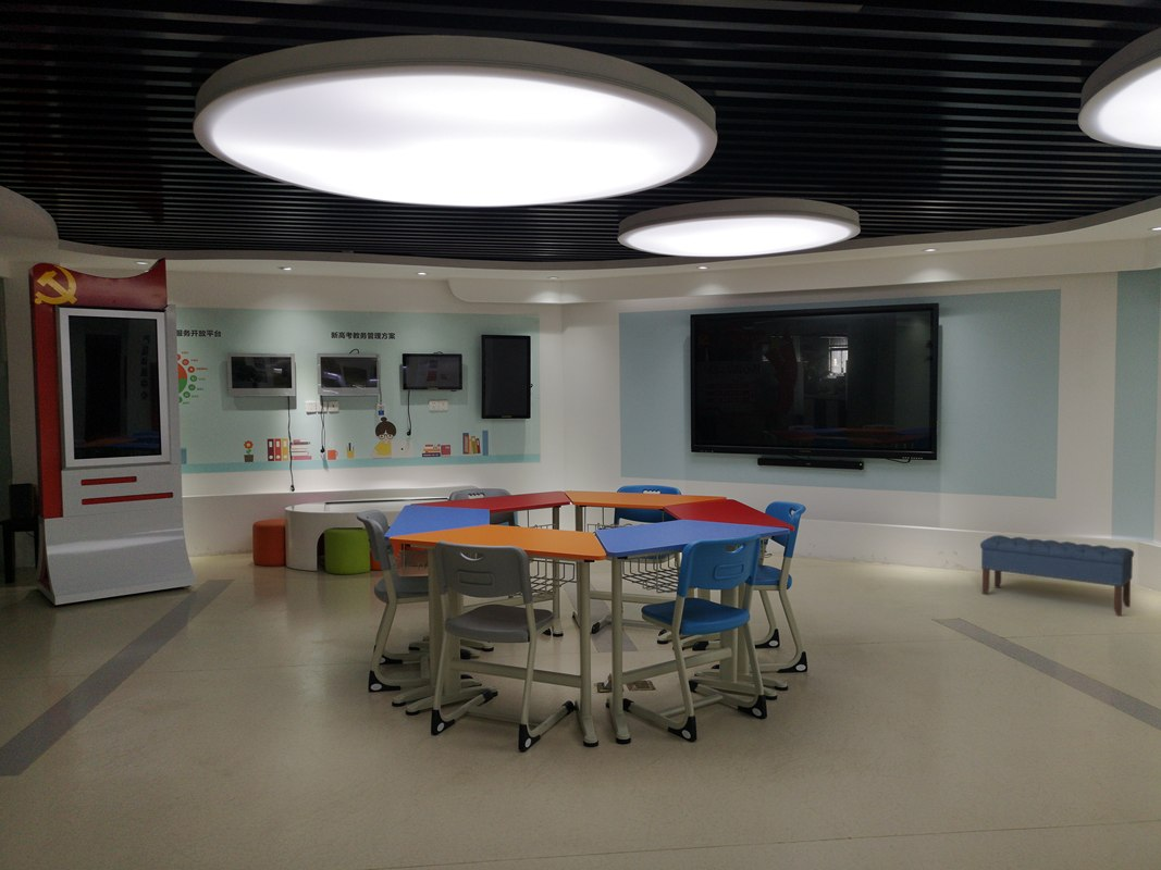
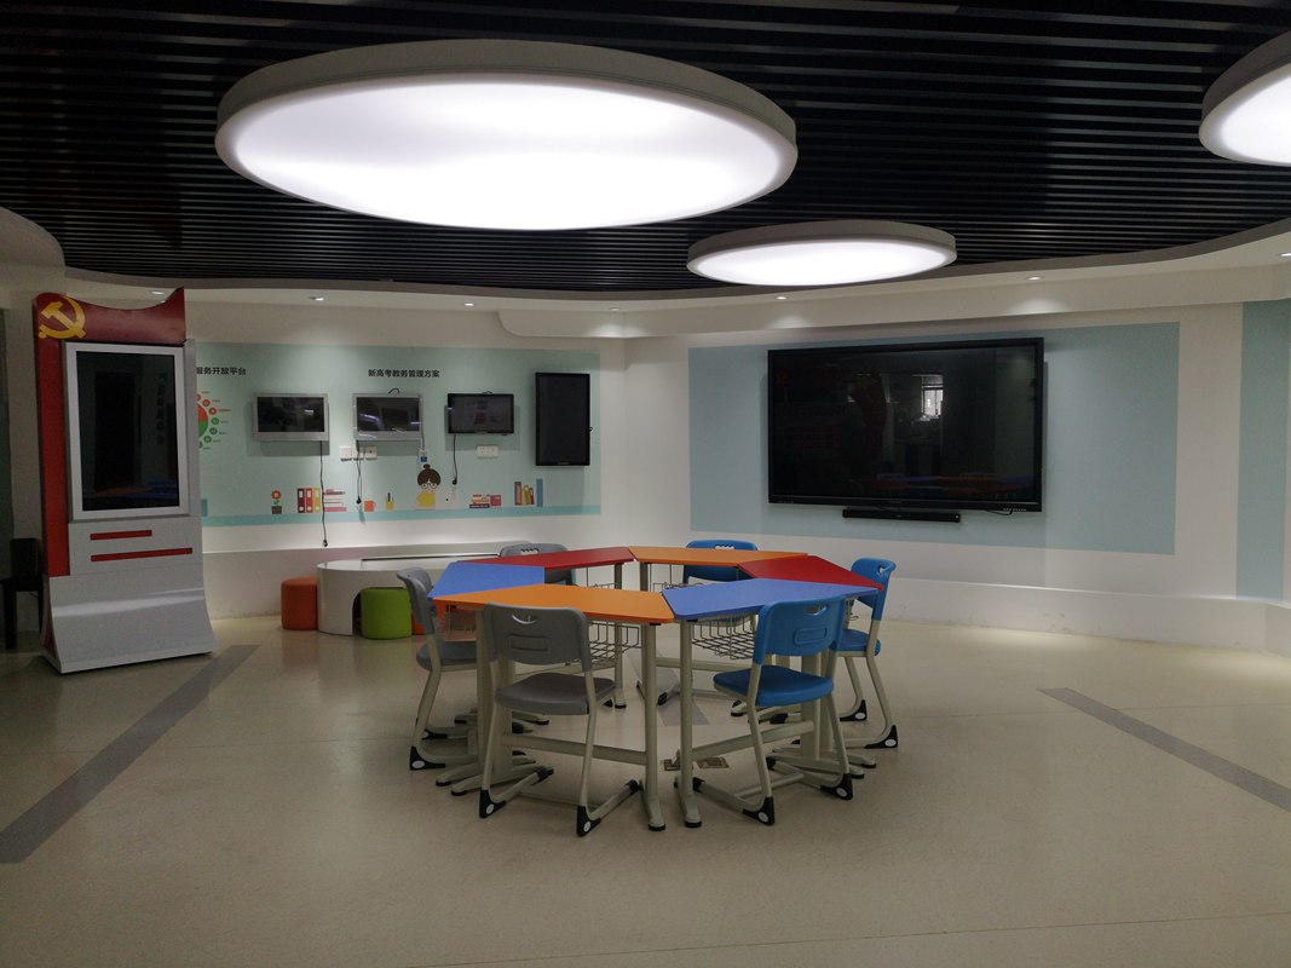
- bench (1053, 571)
